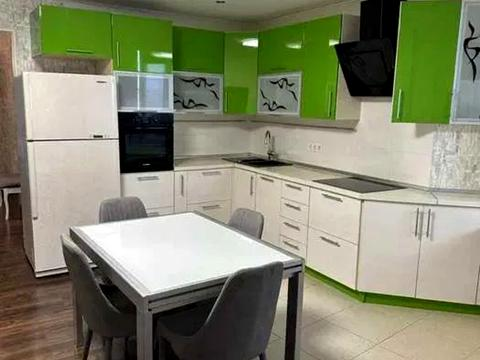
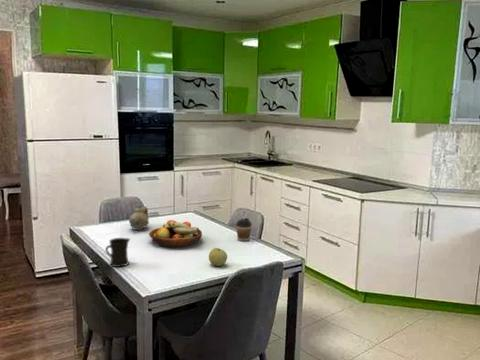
+ apple (217, 256)
+ fruit bowl (176, 230)
+ mug (118, 252)
+ teapot (139, 216)
+ coffee cup (243, 229)
